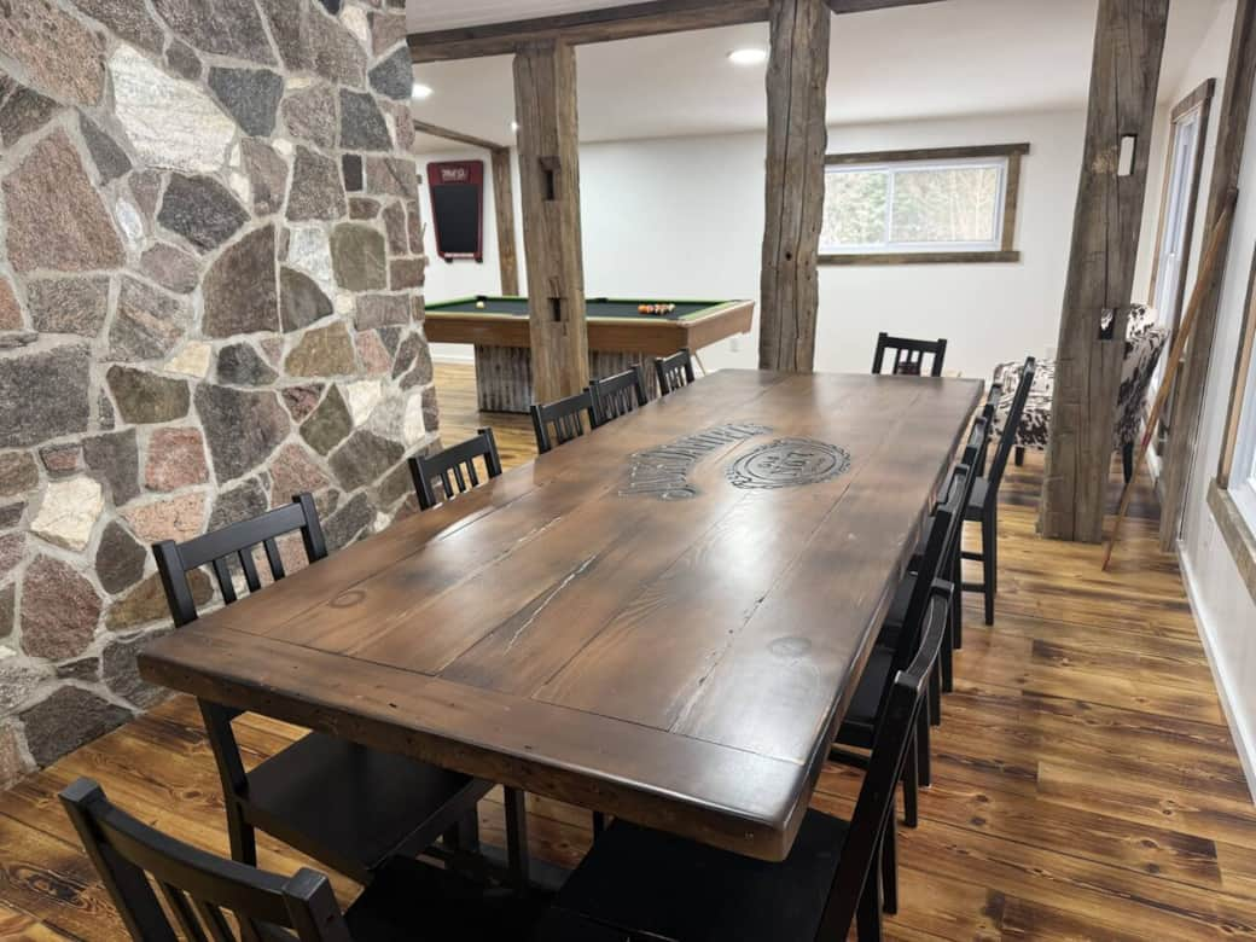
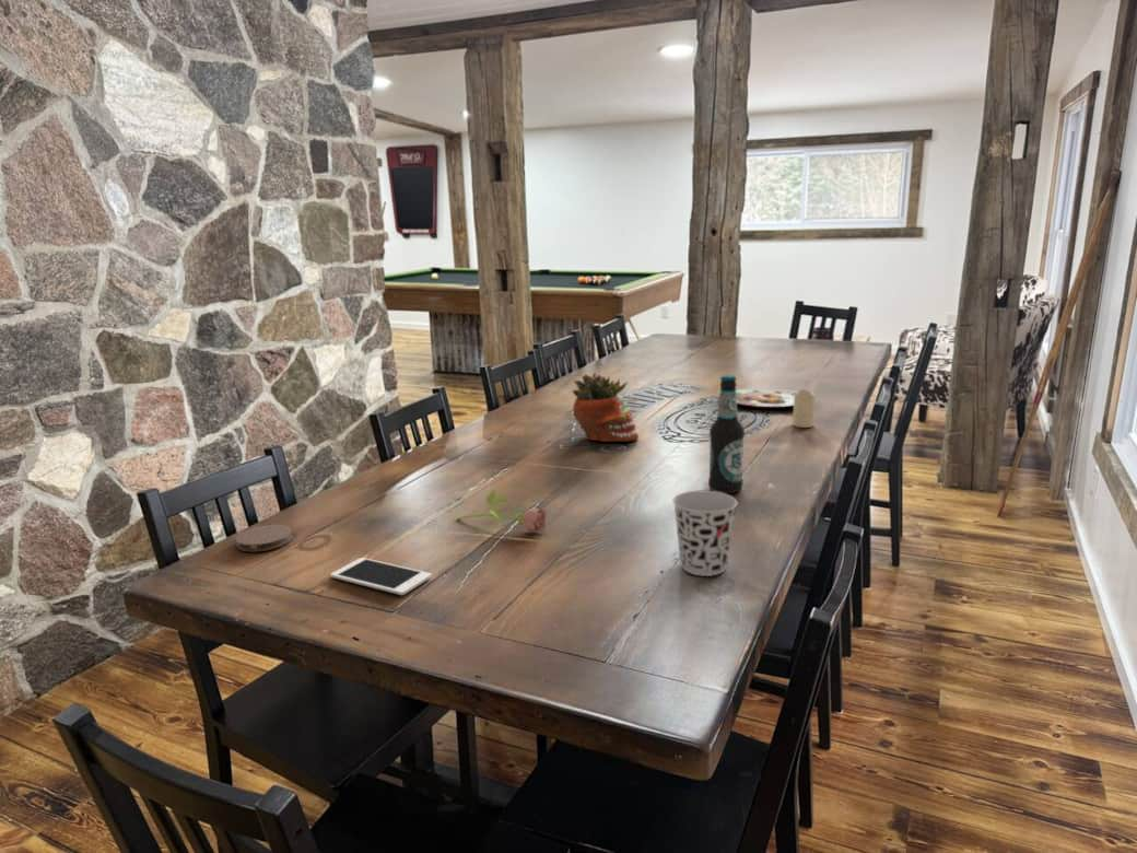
+ succulent planter (606, 405)
+ cell phone (380, 575)
+ candle (804, 407)
+ flower (500, 512)
+ coaster (263, 537)
+ cup (704, 534)
+ bottle (726, 433)
+ plate (766, 398)
